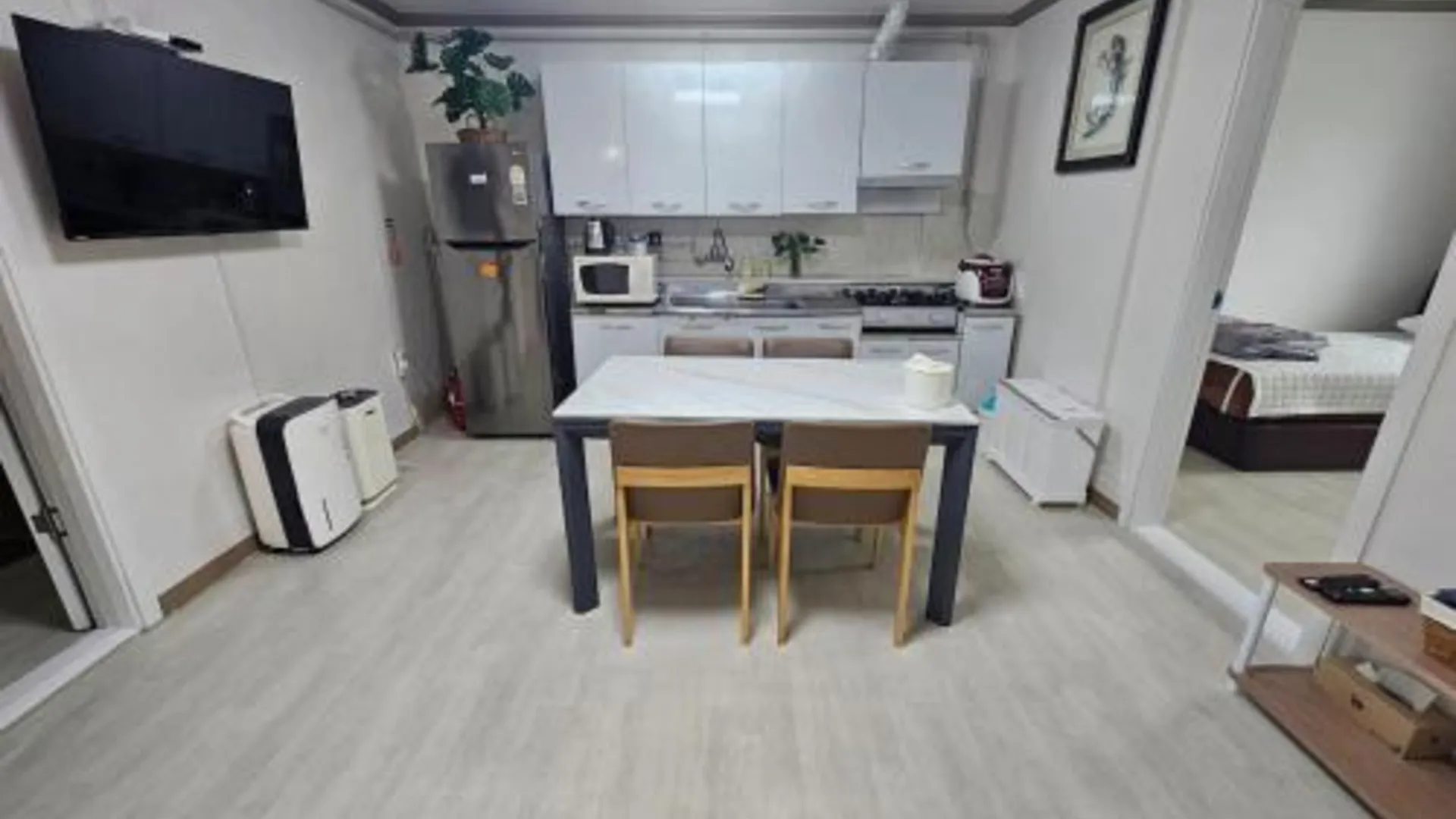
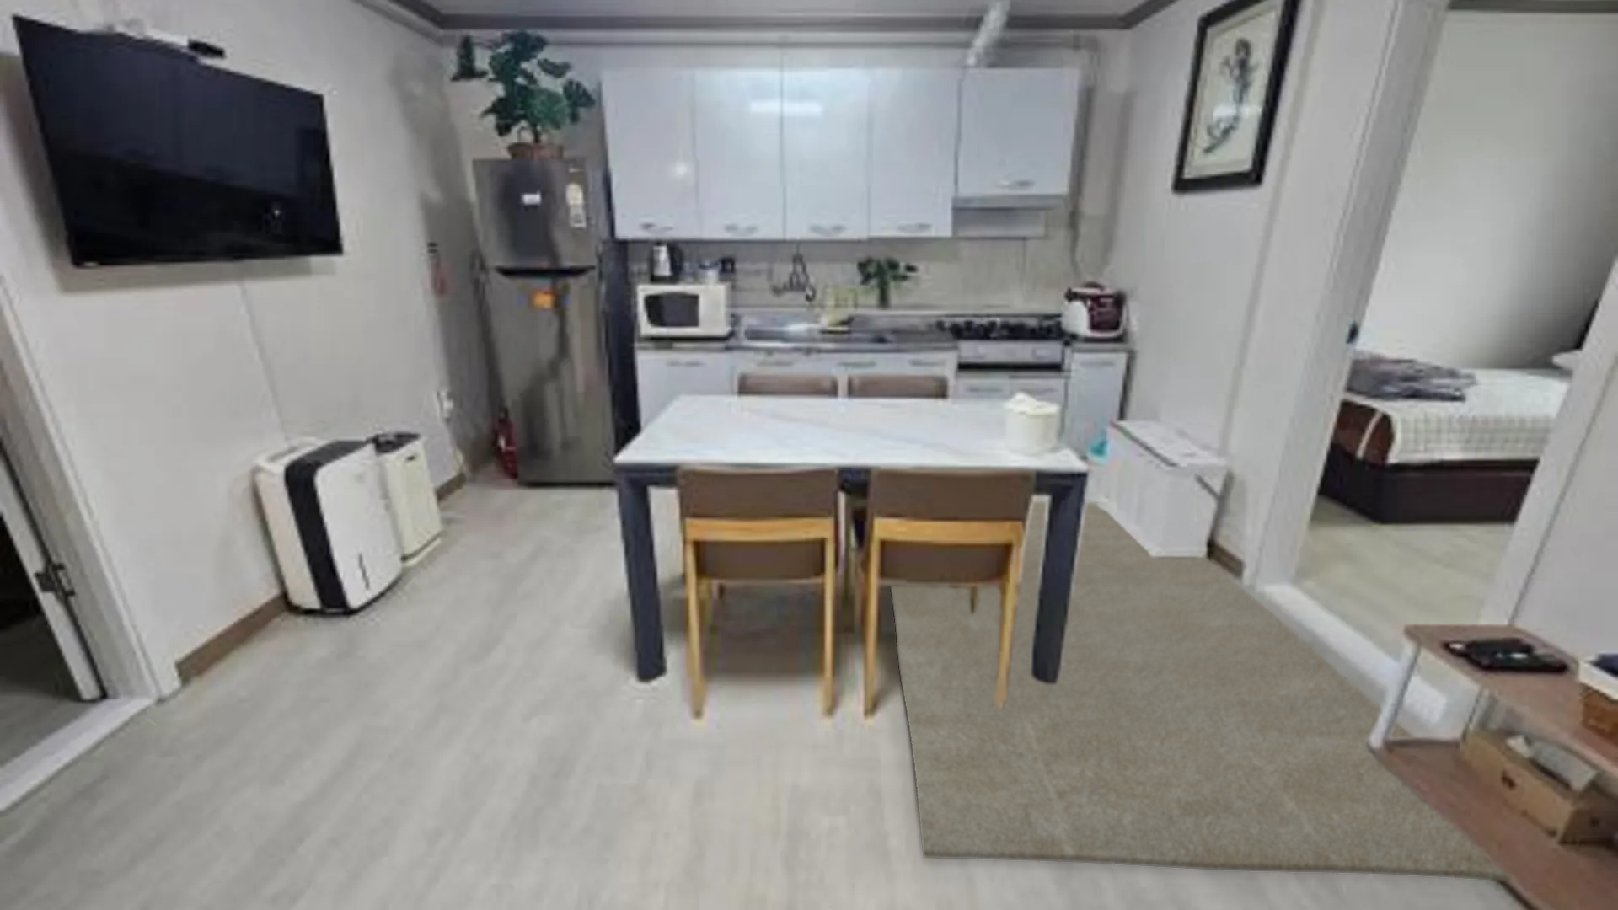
+ rug (1078, 609)
